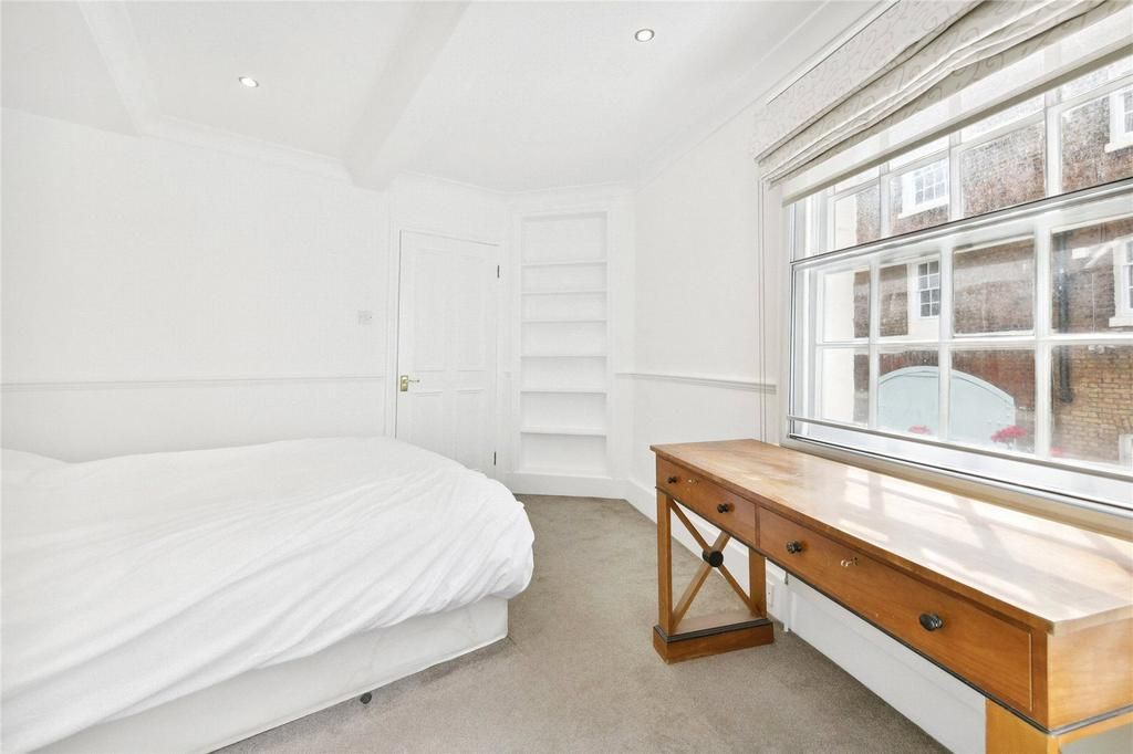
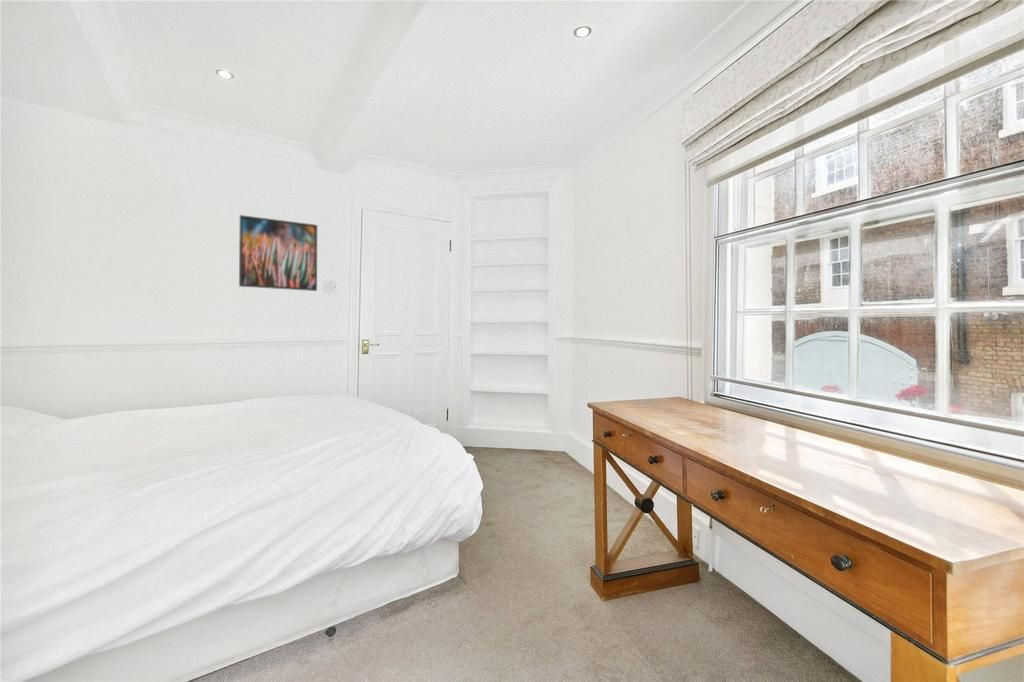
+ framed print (279, 254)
